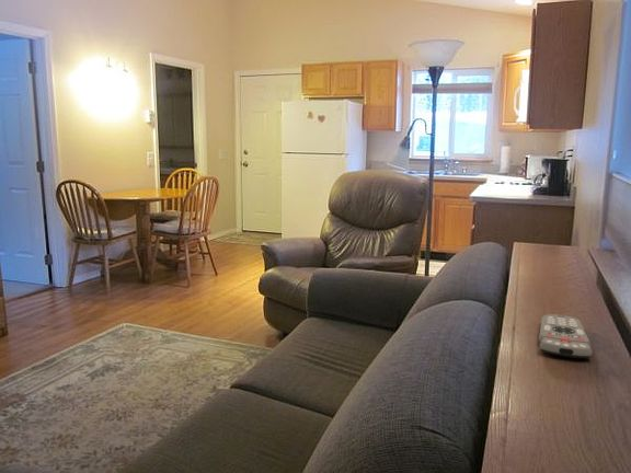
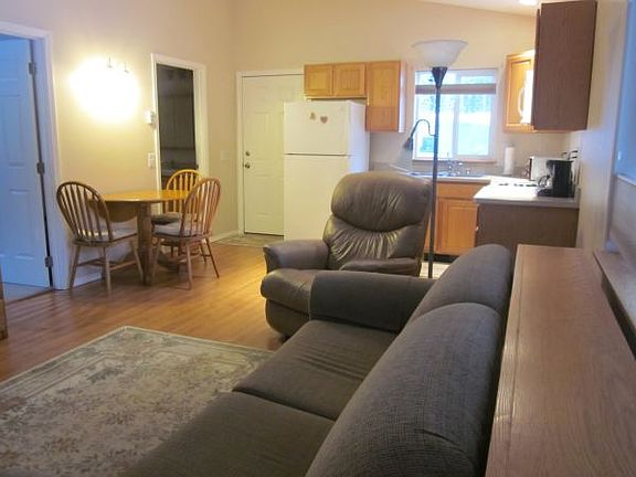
- remote control (562, 334)
